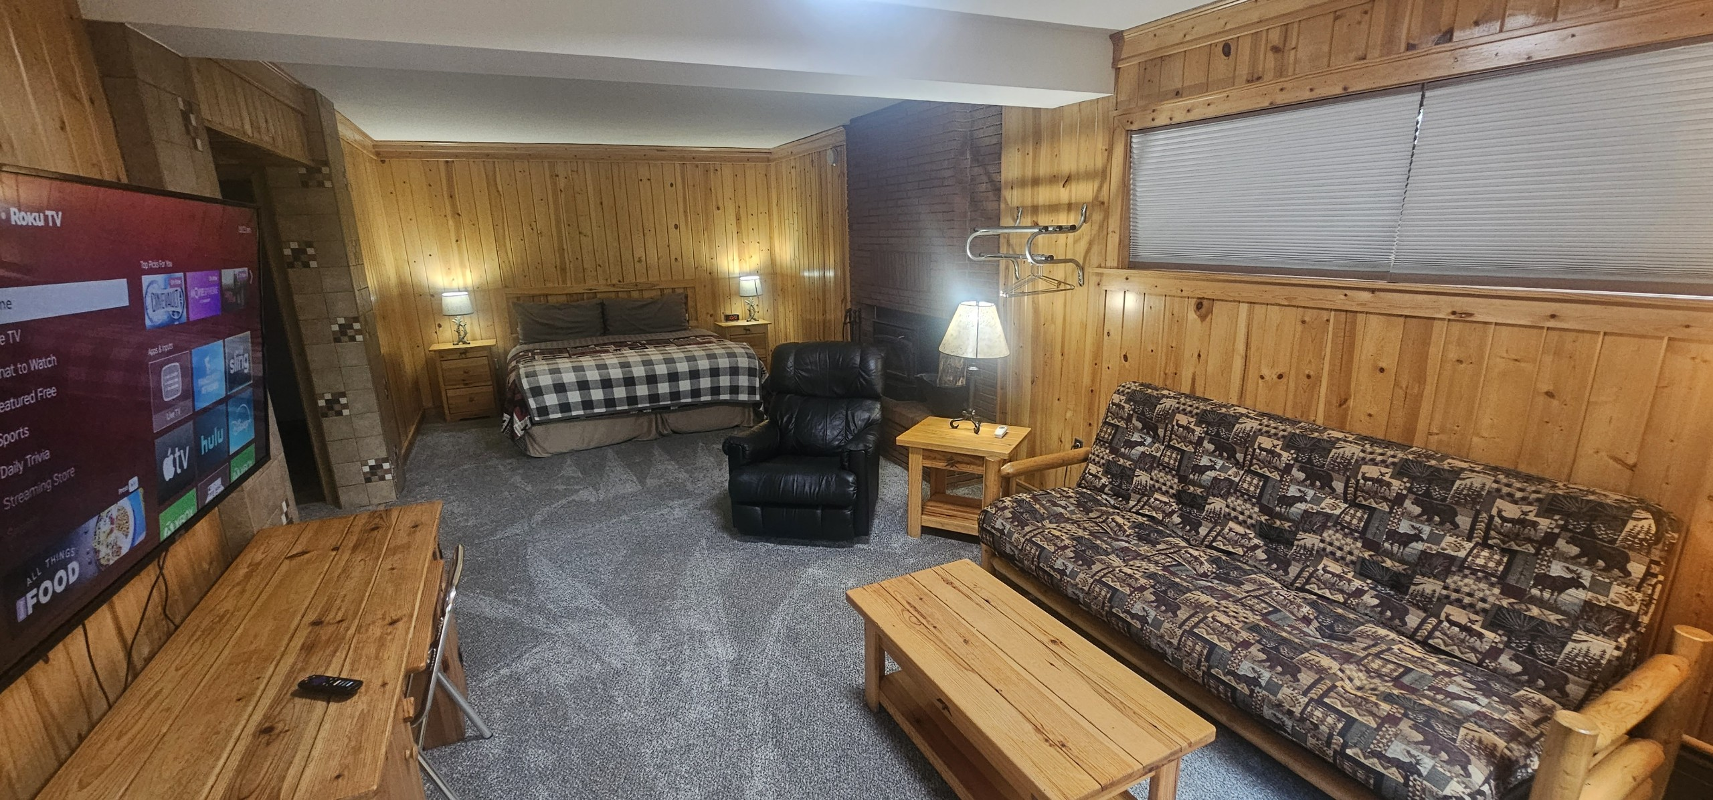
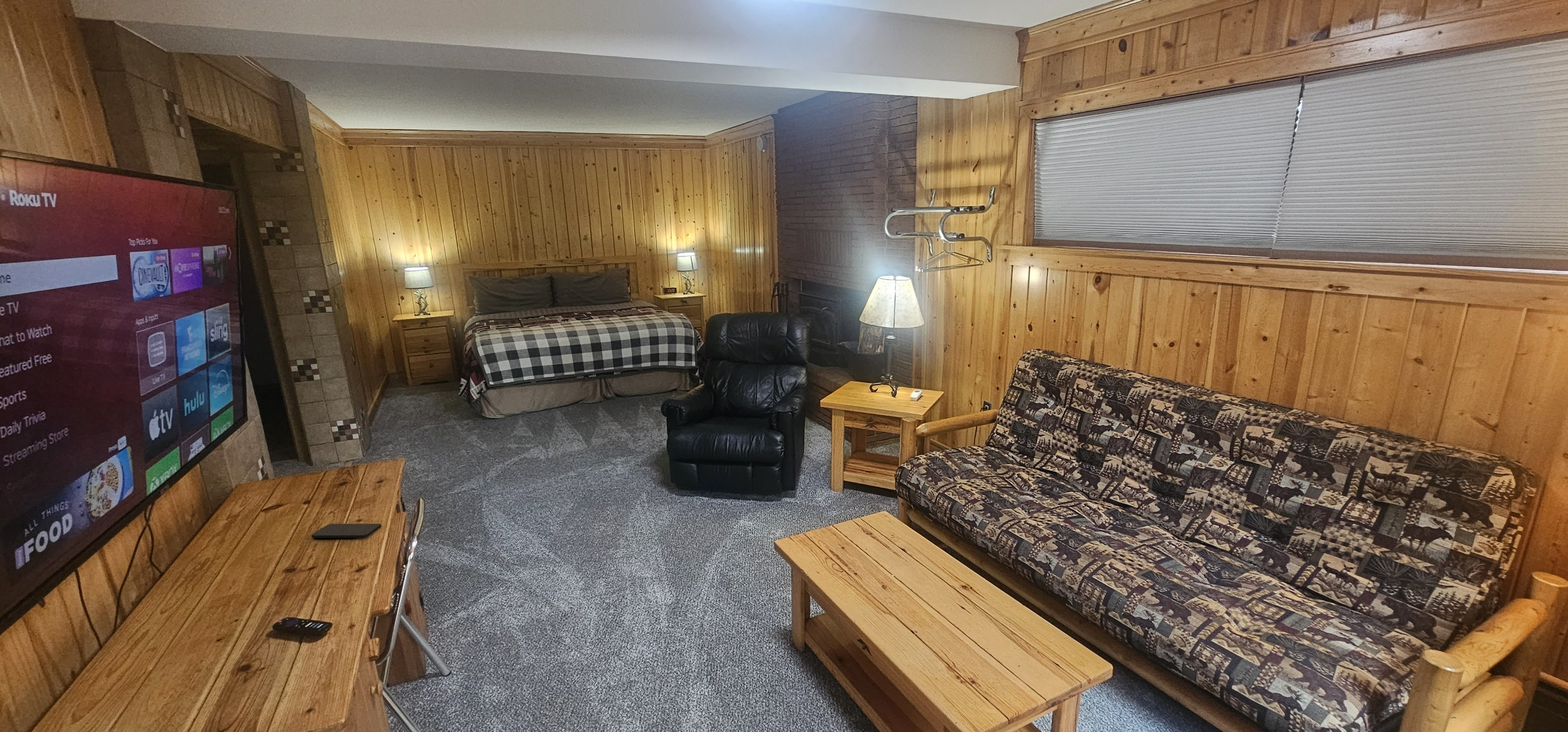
+ smartphone (347, 530)
